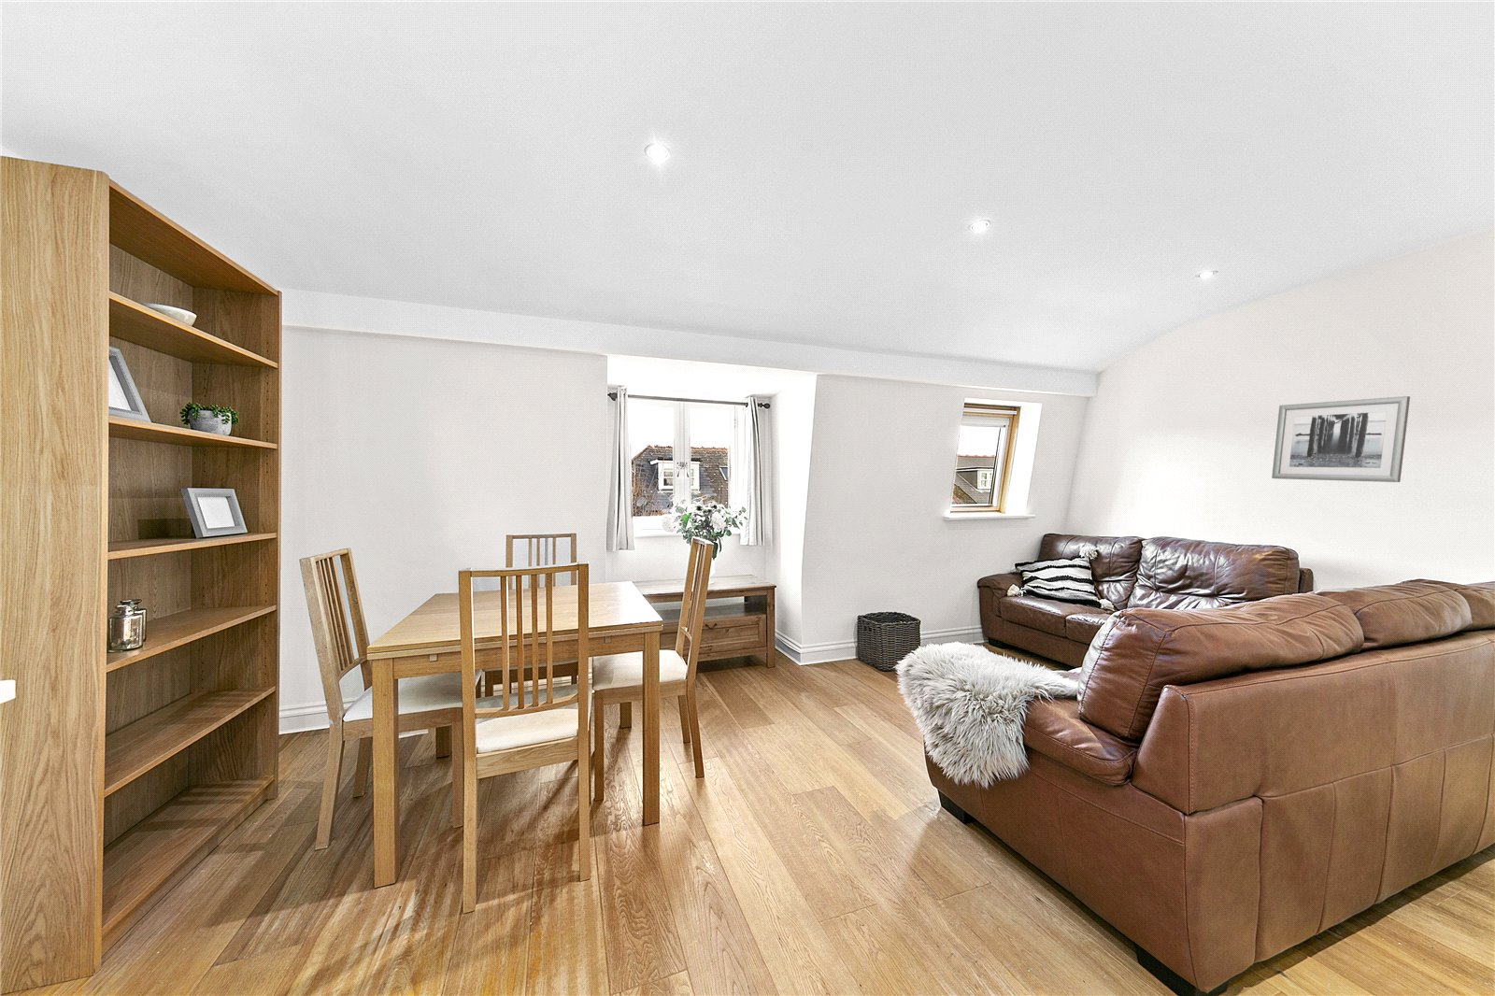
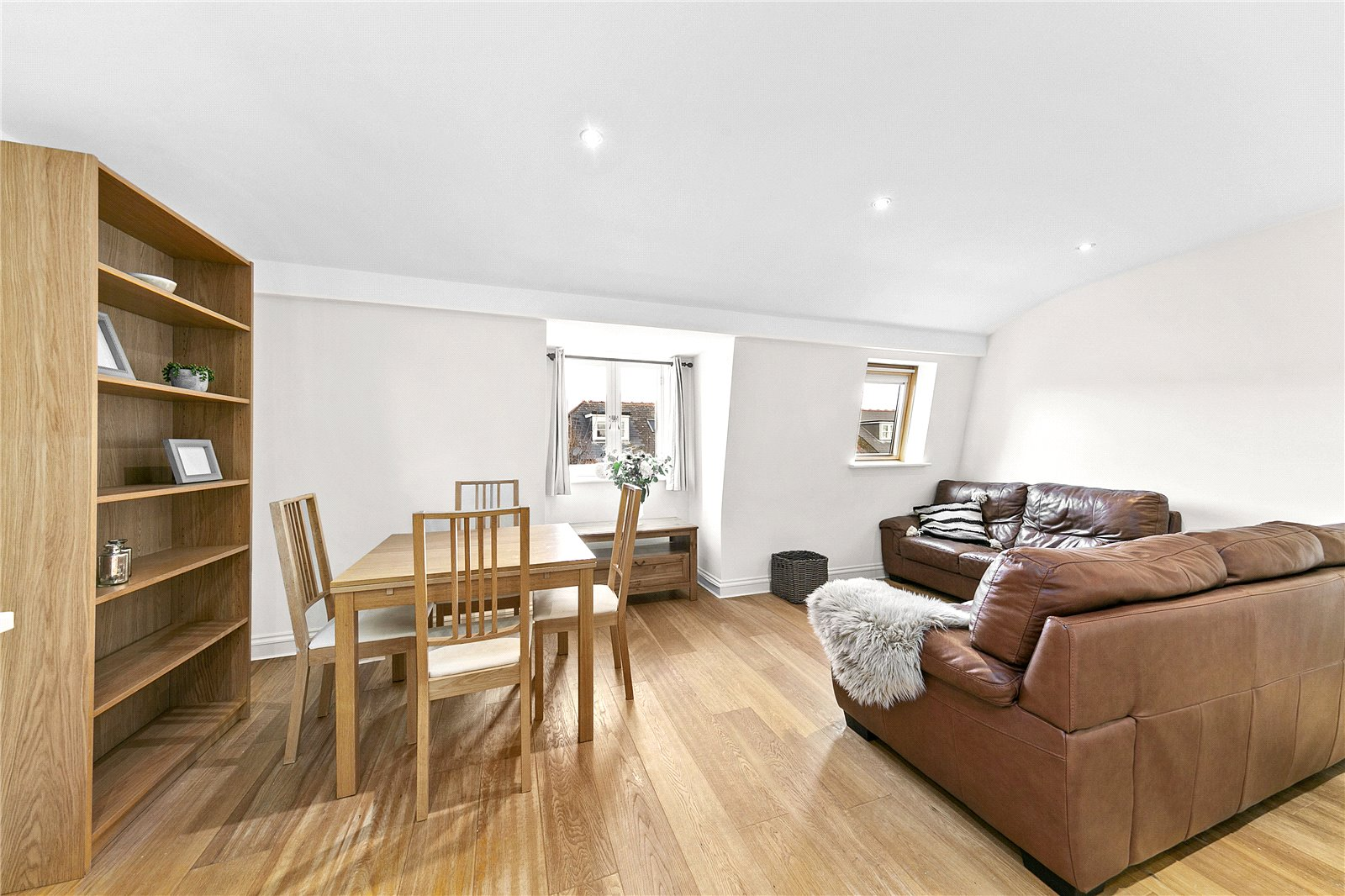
- wall art (1334, 440)
